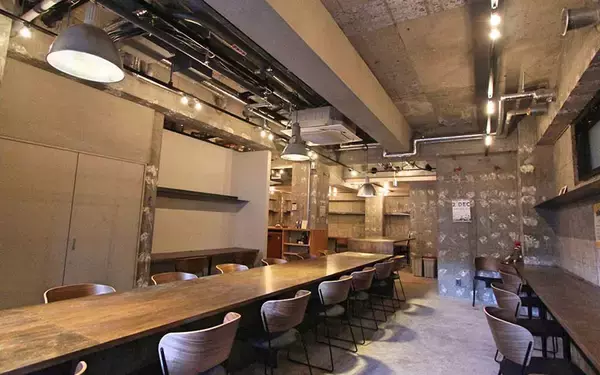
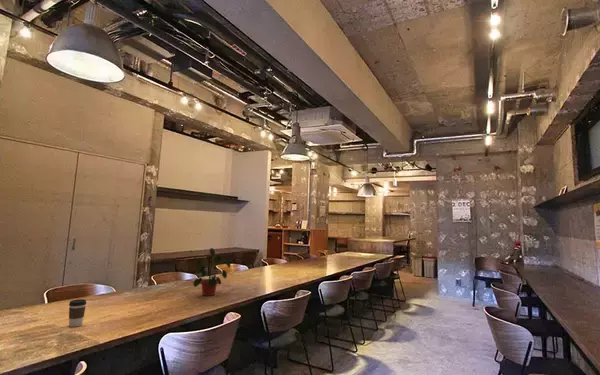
+ potted plant (212, 270)
+ coffee cup (76, 312)
